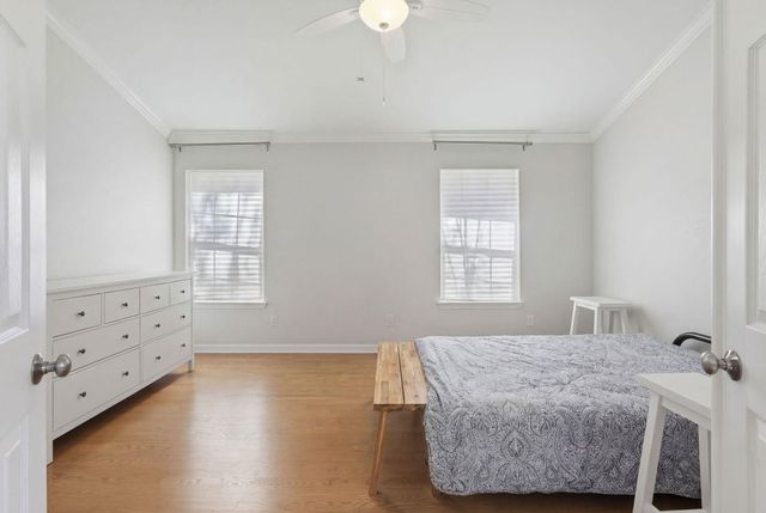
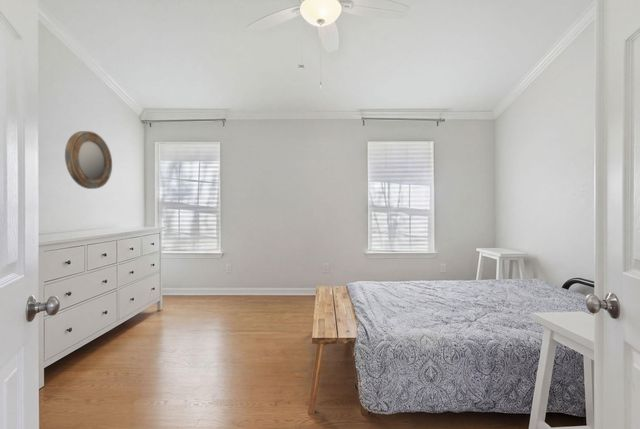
+ home mirror (90, 160)
